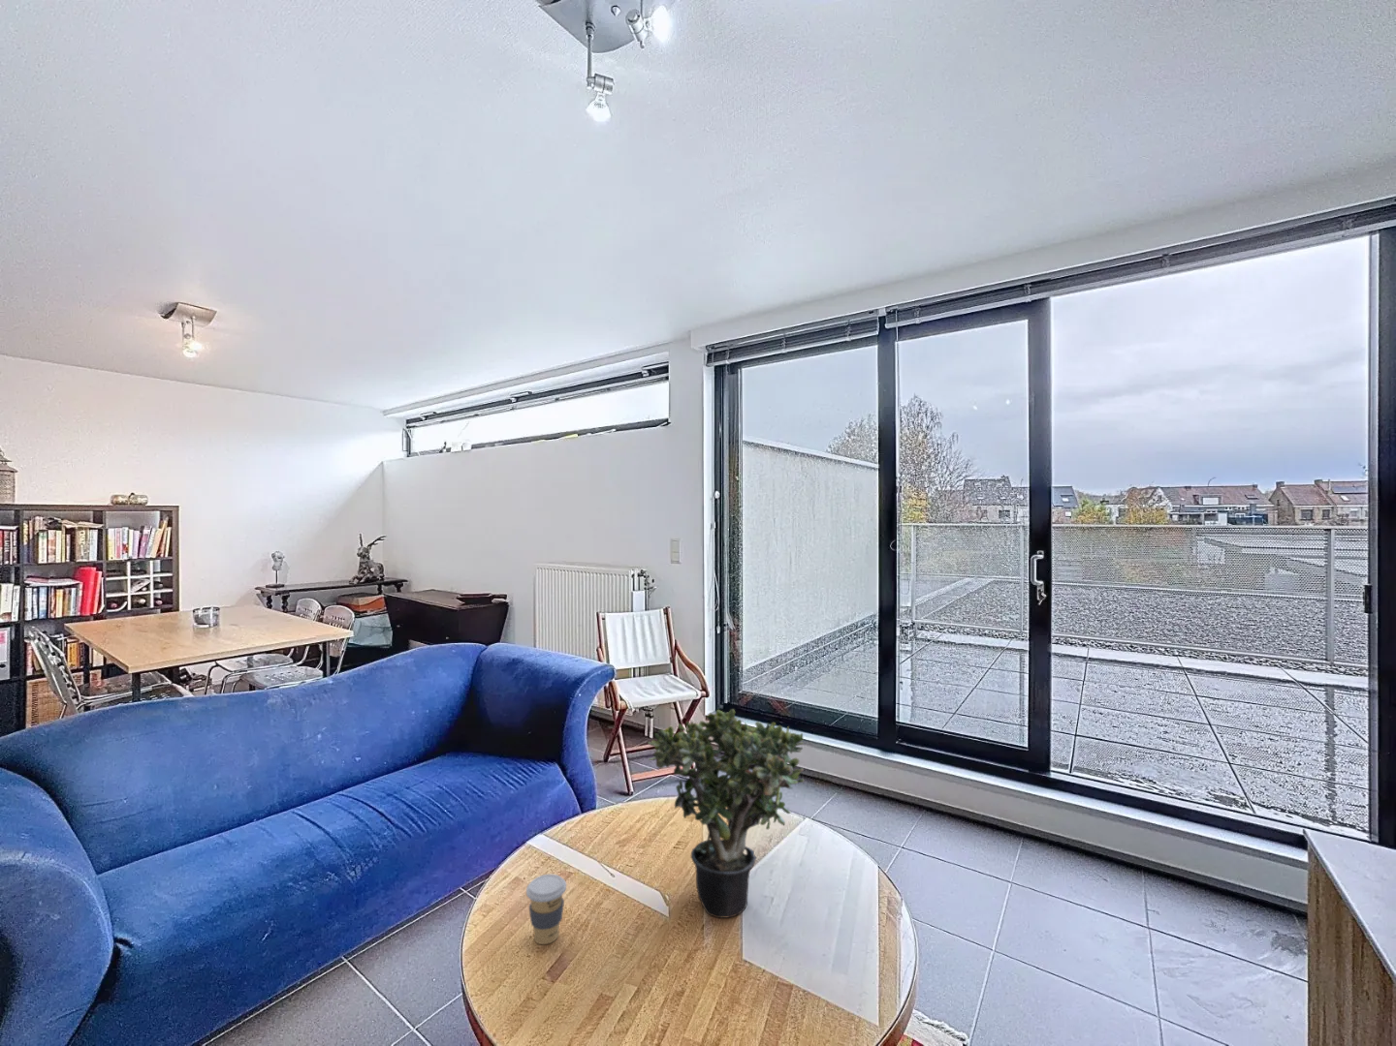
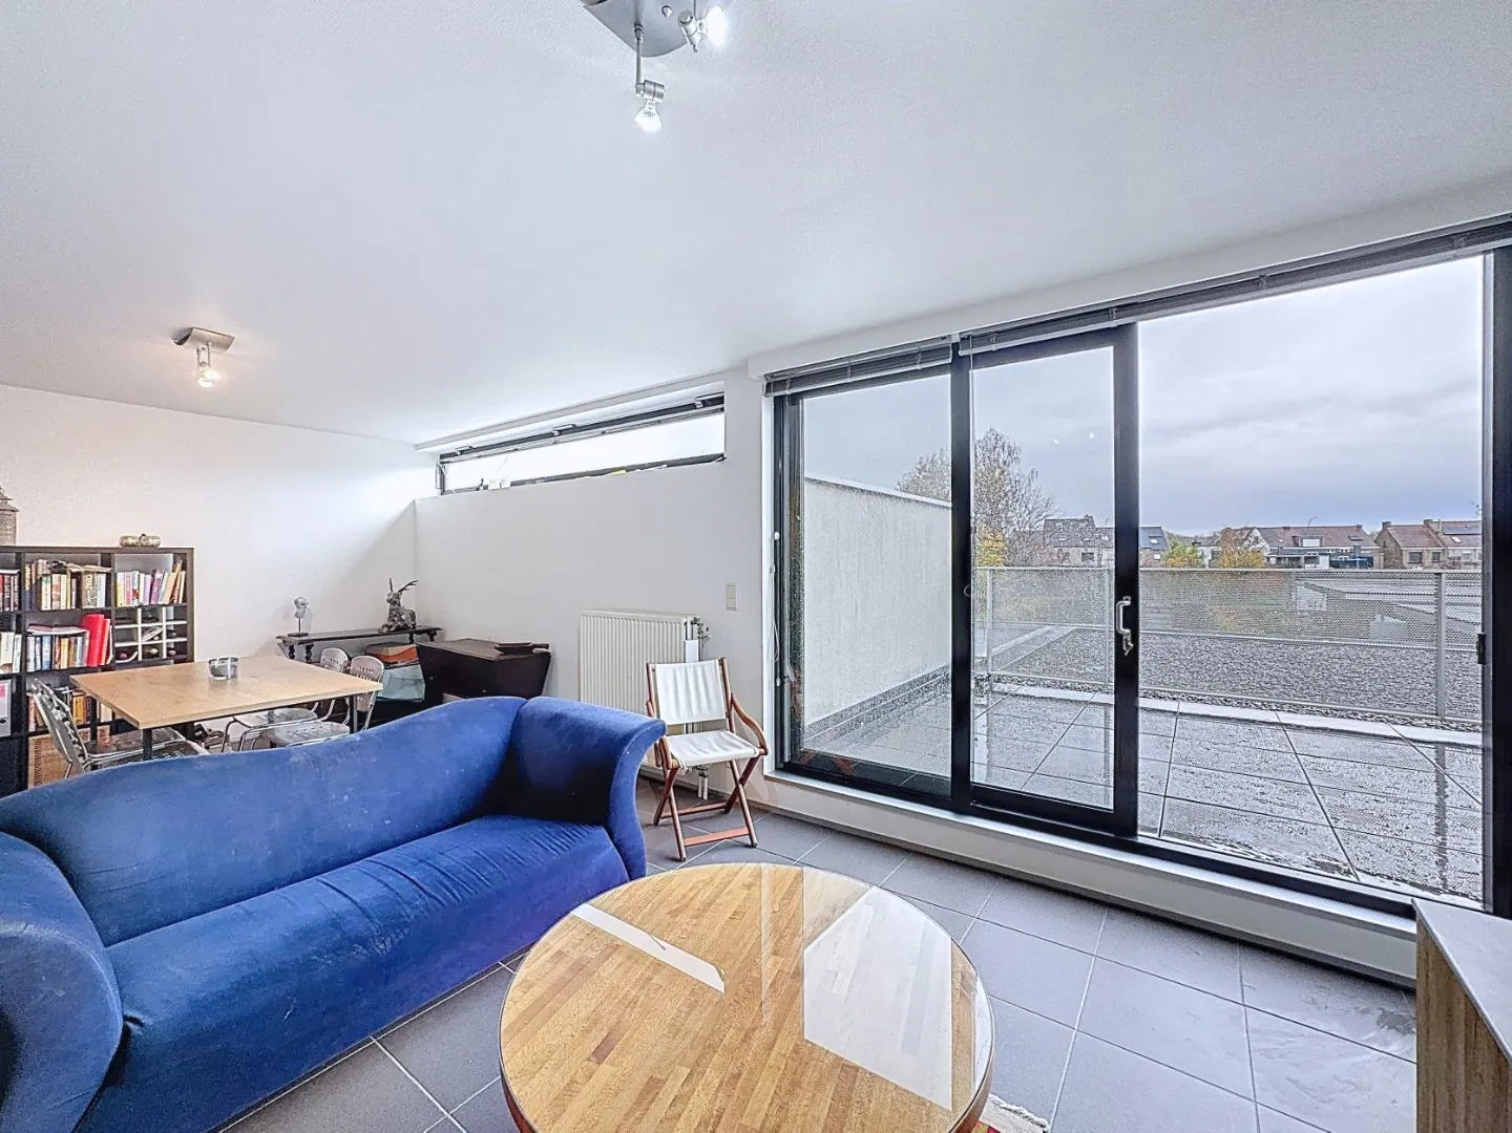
- coffee cup (546, 910)
- potted plant (732, 808)
